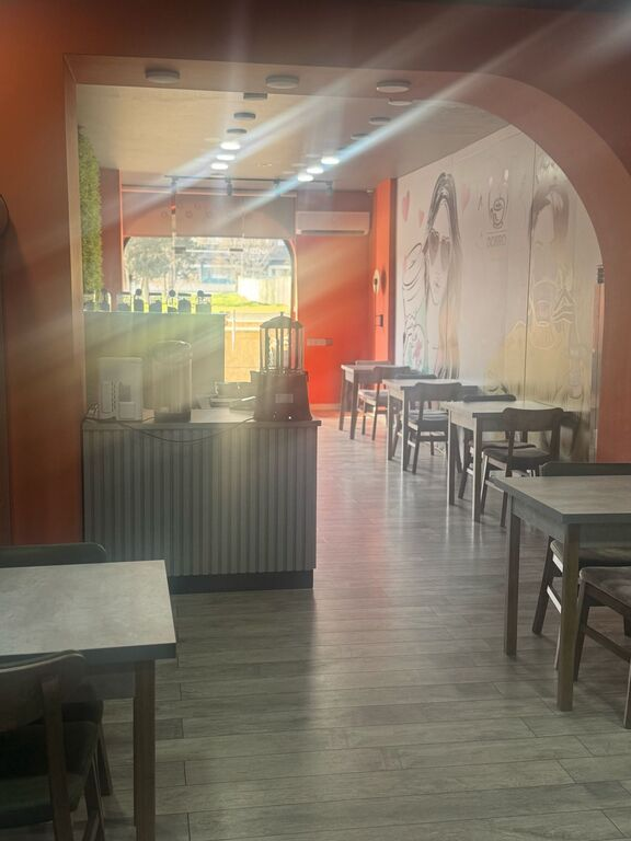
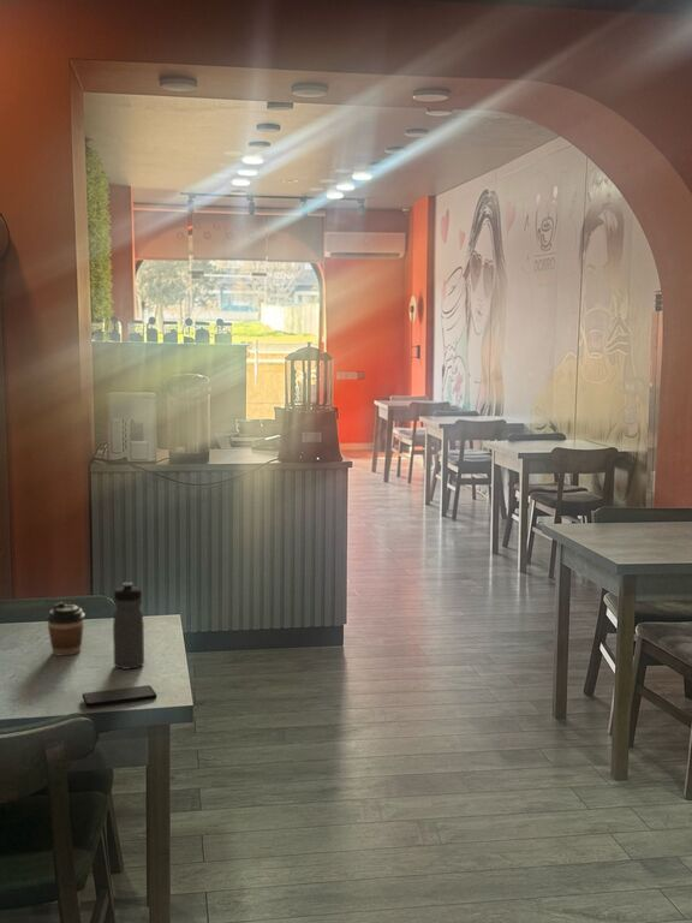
+ coffee cup (66, 627)
+ water bottle (127, 624)
+ smartphone (119, 695)
